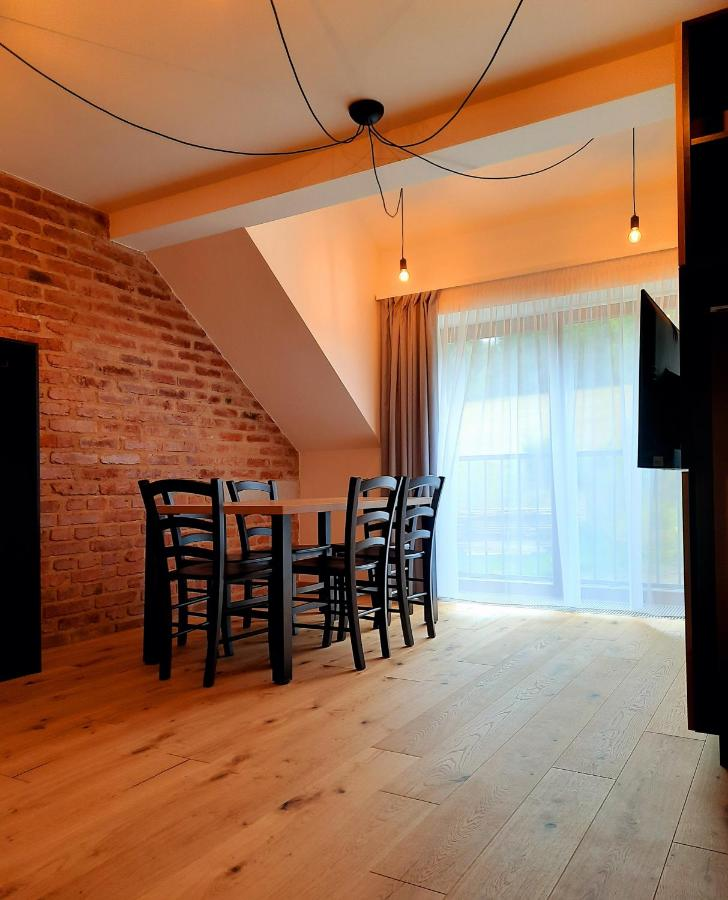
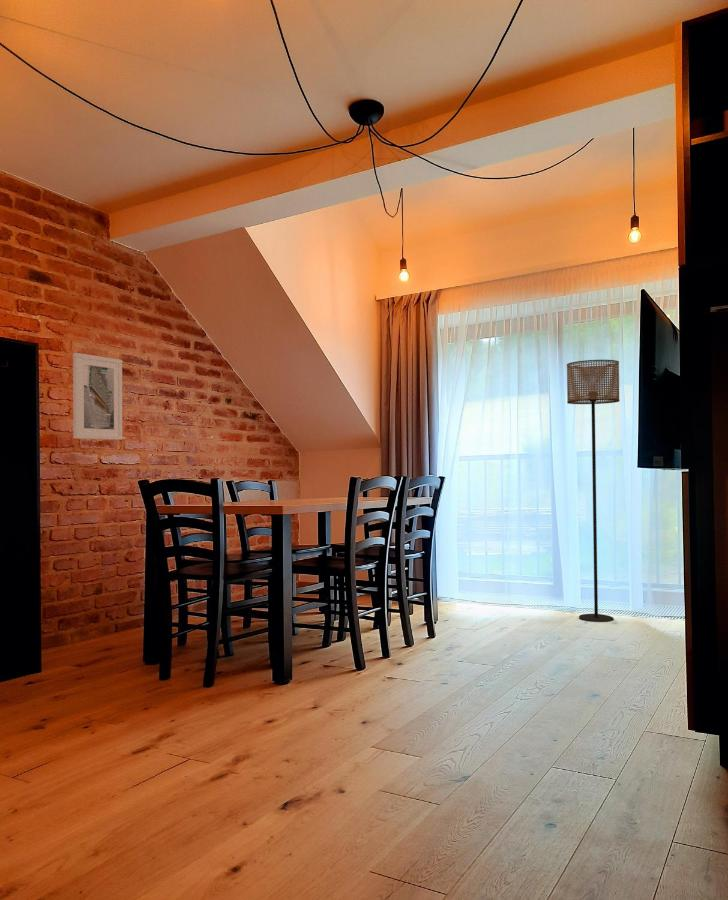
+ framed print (98, 397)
+ floor lamp (594, 490)
